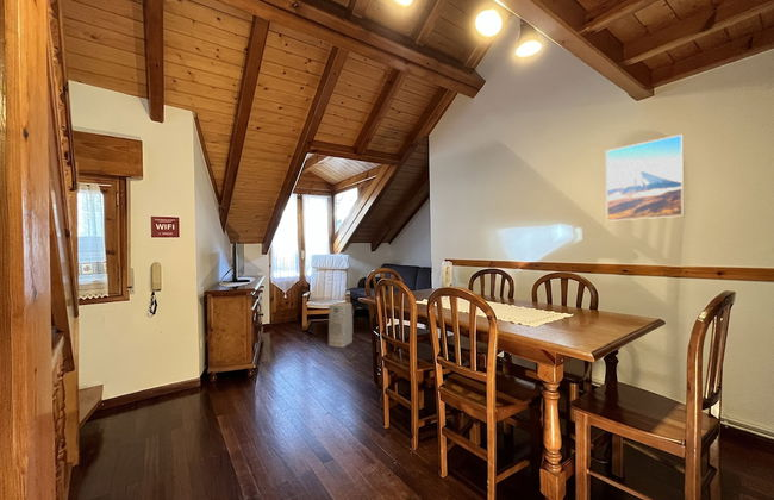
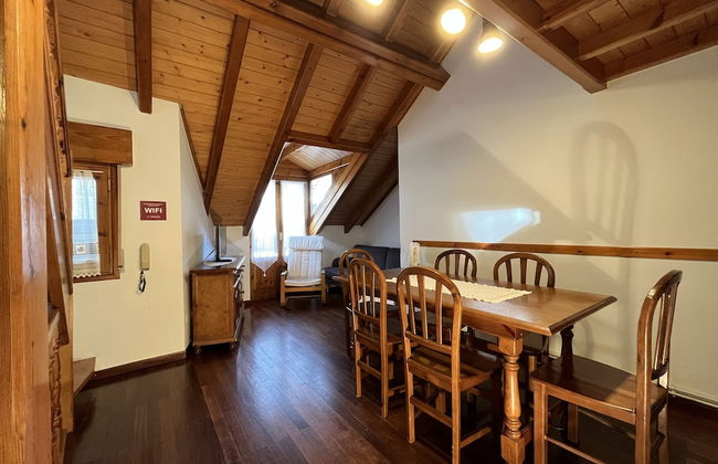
- air purifier (341, 324)
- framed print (642, 181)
